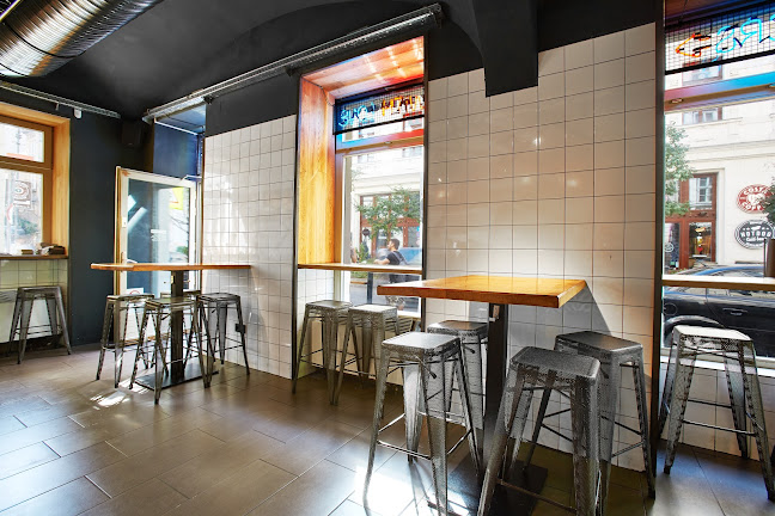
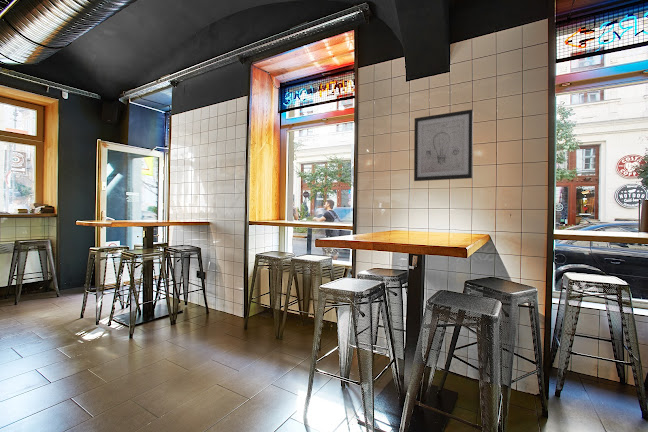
+ wall art (442, 147)
